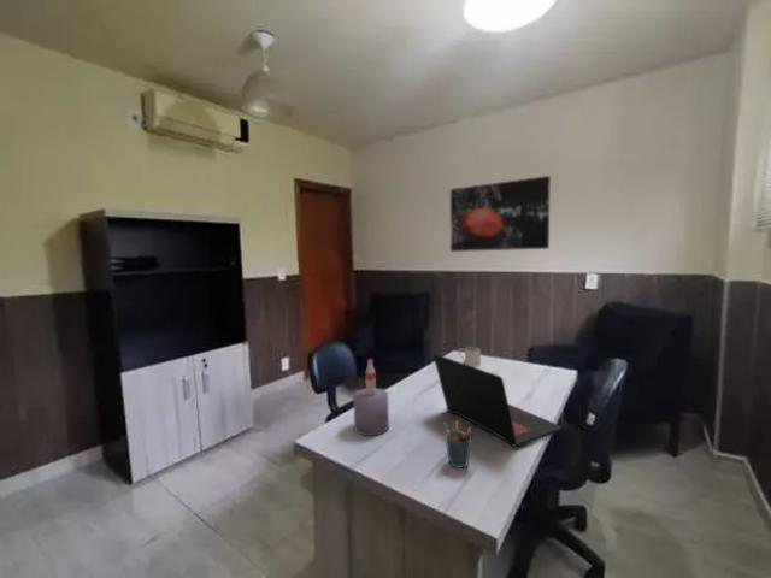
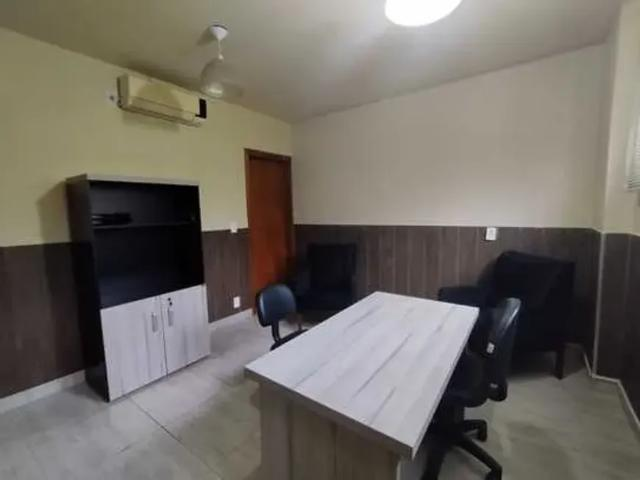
- wall art (495, 217)
- pen holder (458, 442)
- laptop (494, 389)
- mug (469, 356)
- bottle (370, 393)
